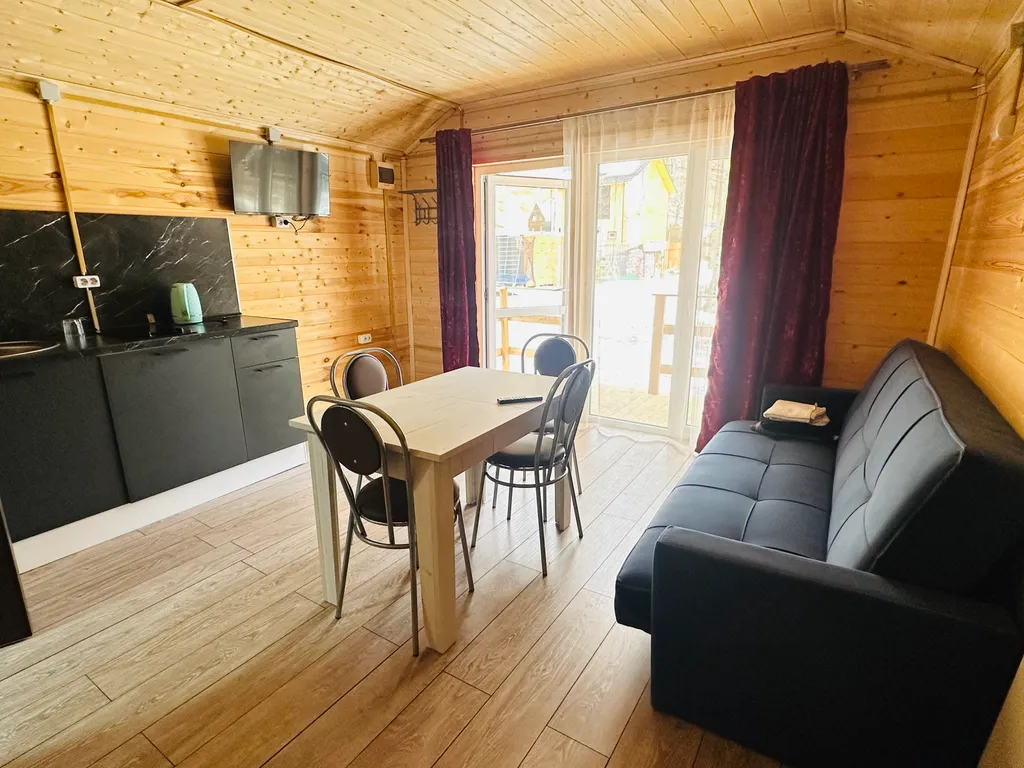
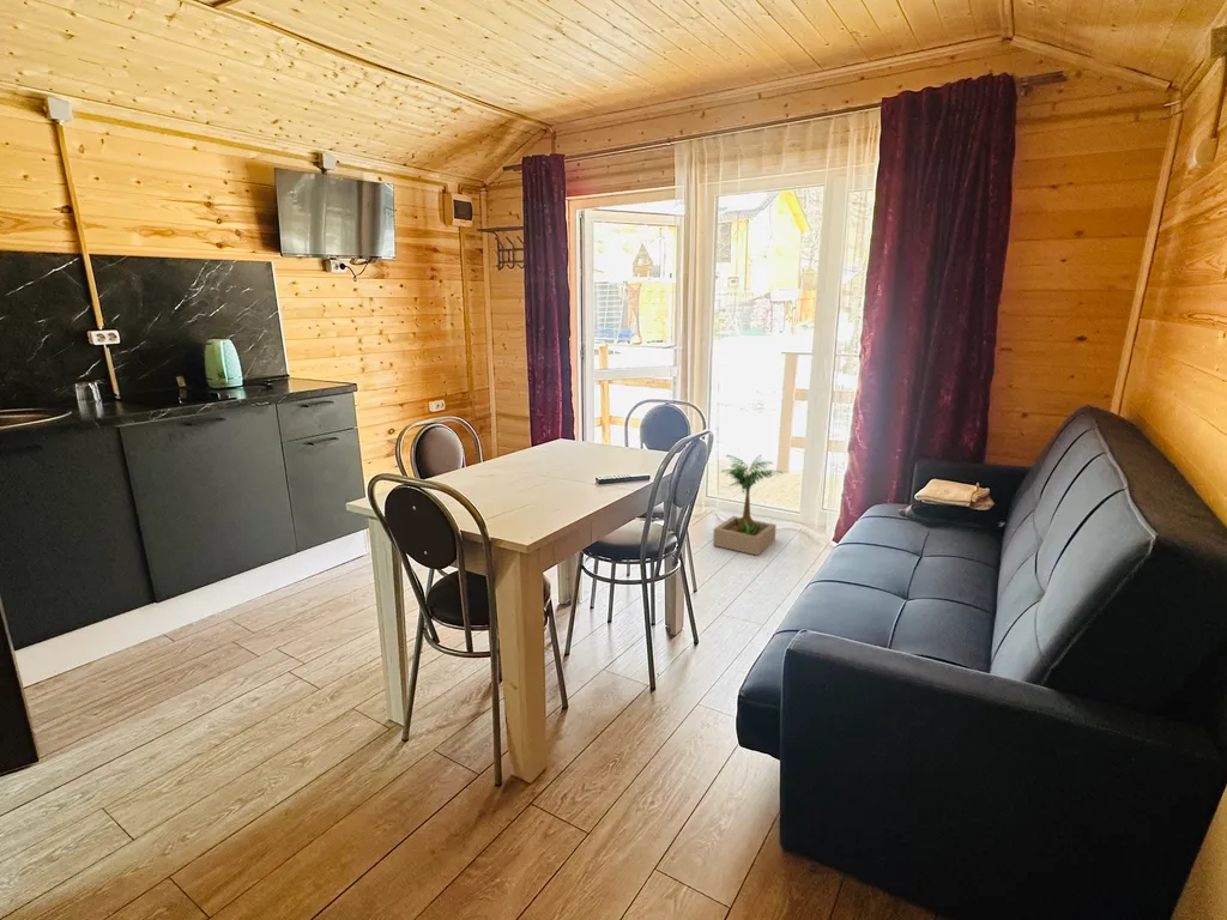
+ potted plant (749, 502)
